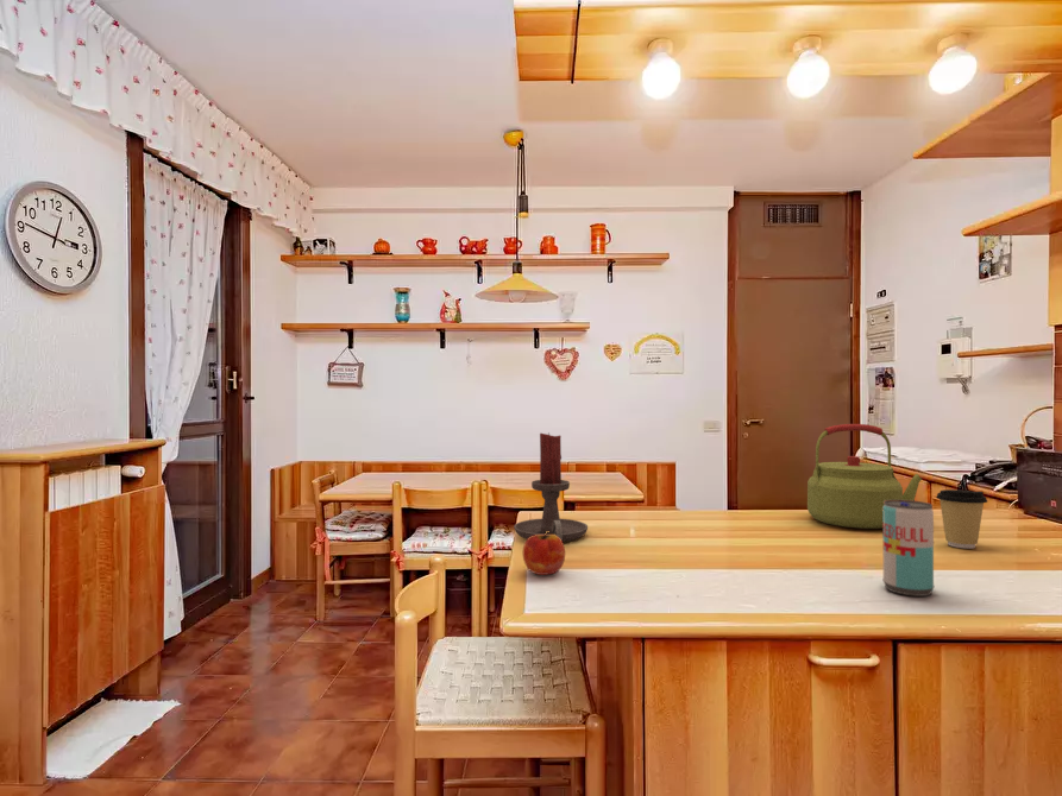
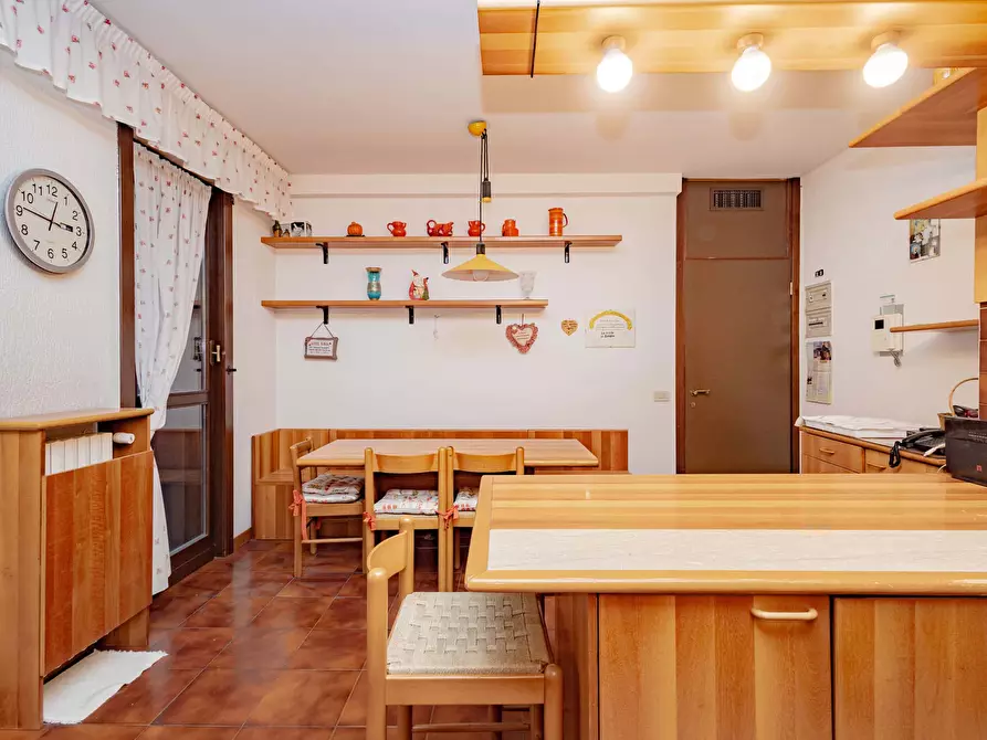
- beverage can (907, 545)
- coffee cup (961, 517)
- kettle (866, 472)
- apple (543, 551)
- candle holder (552, 485)
